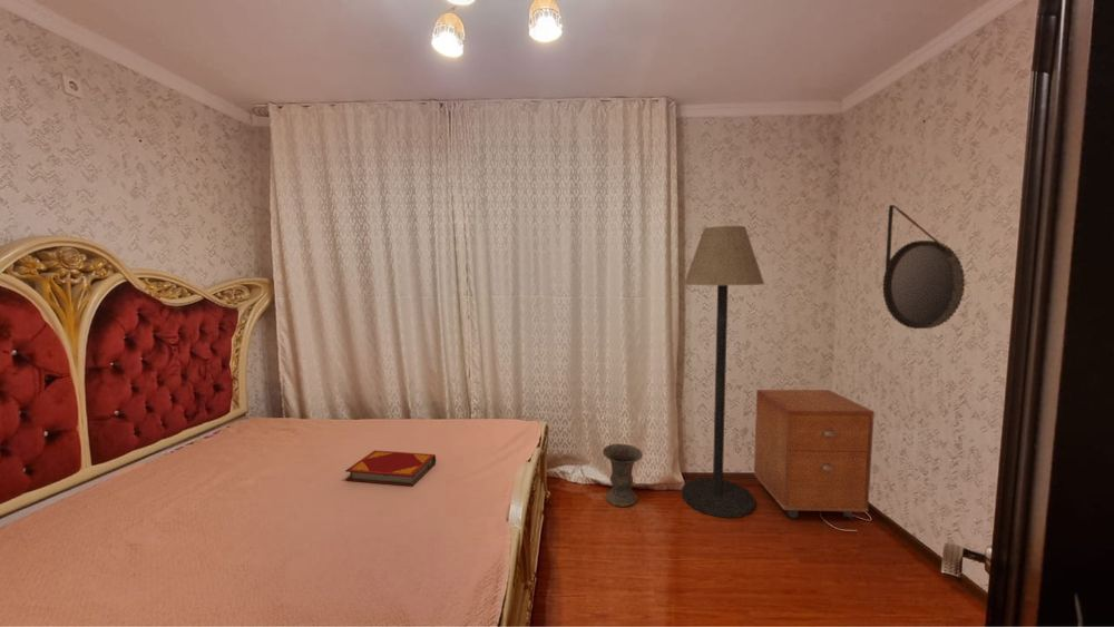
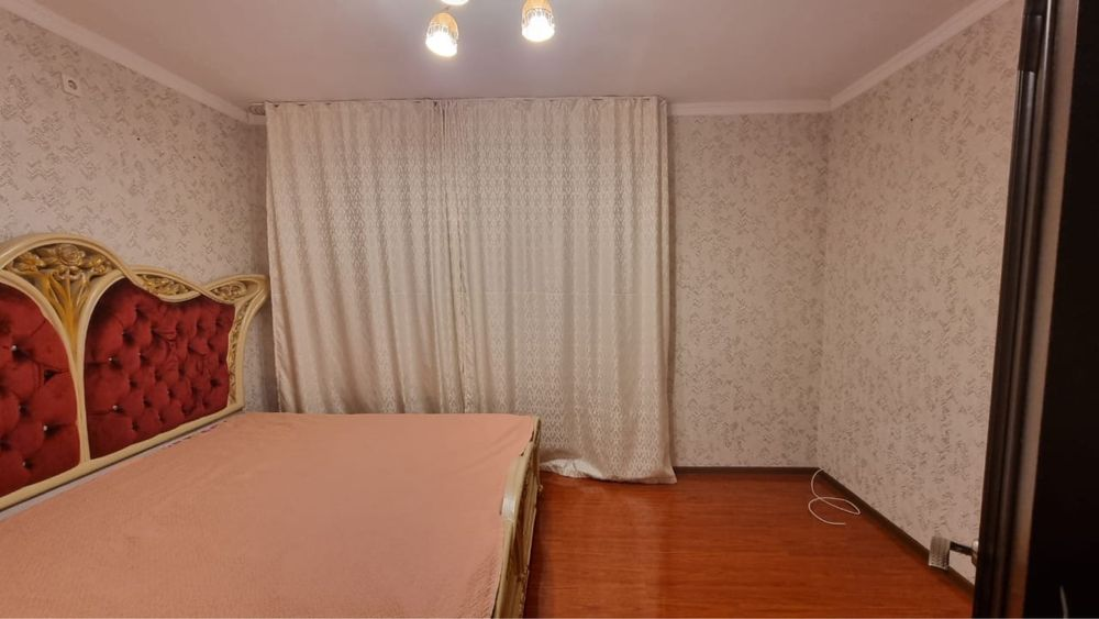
- floor lamp (720, 366)
- cabinet (809, 452)
- hardback book (392, 467)
- home mirror (919, 264)
- vase (622, 476)
